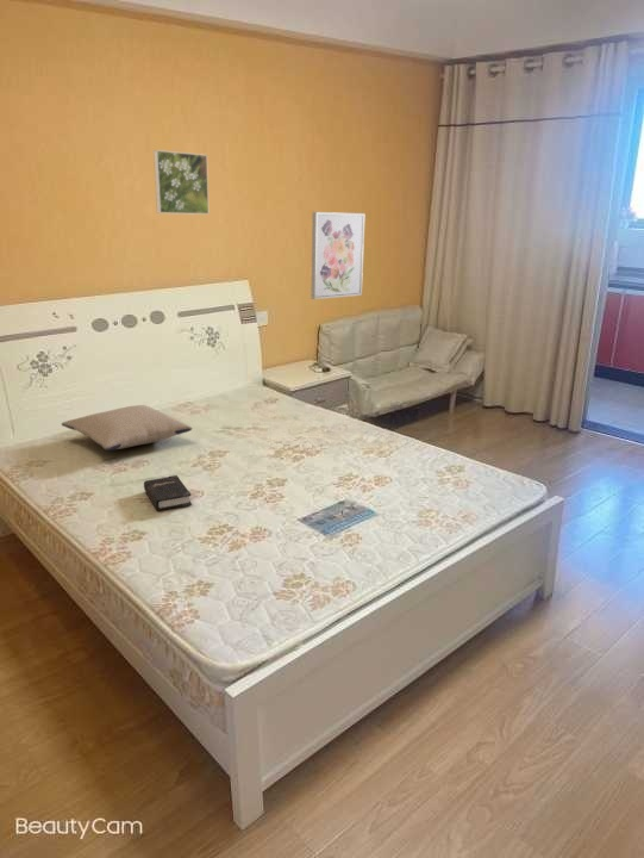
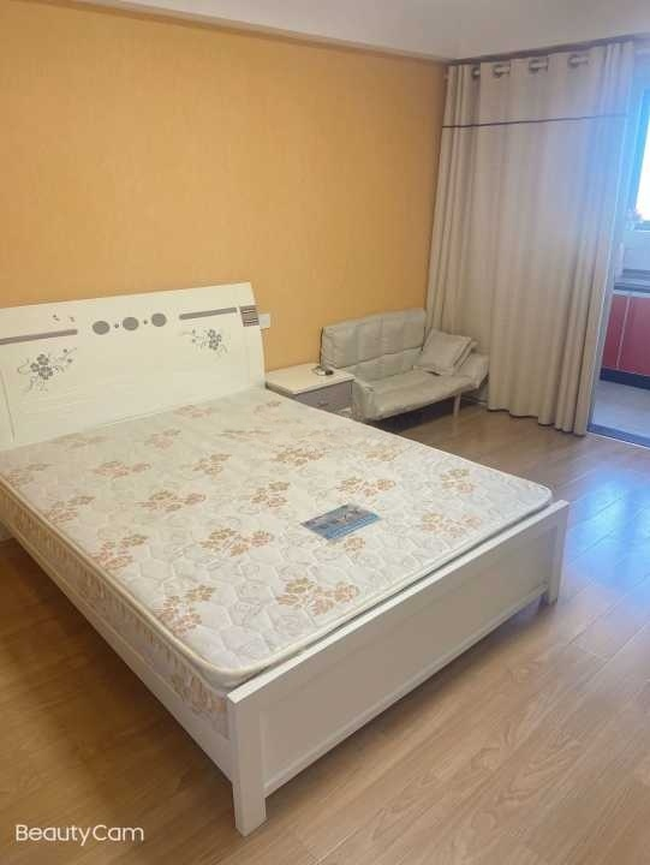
- wall art (338, 255)
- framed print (182, 184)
- hardback book (167, 492)
- pillow (126, 427)
